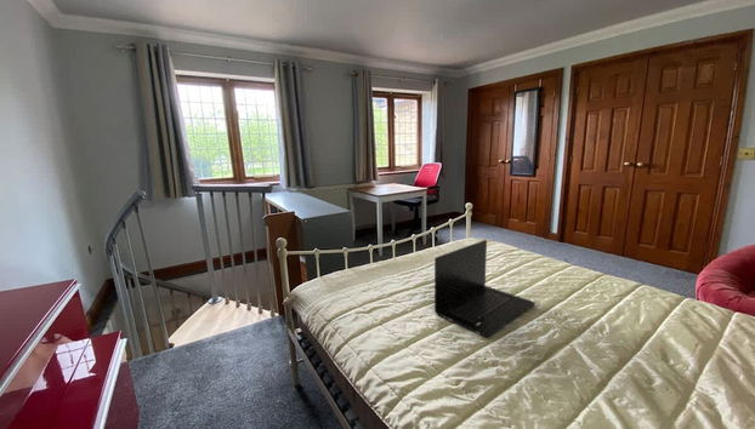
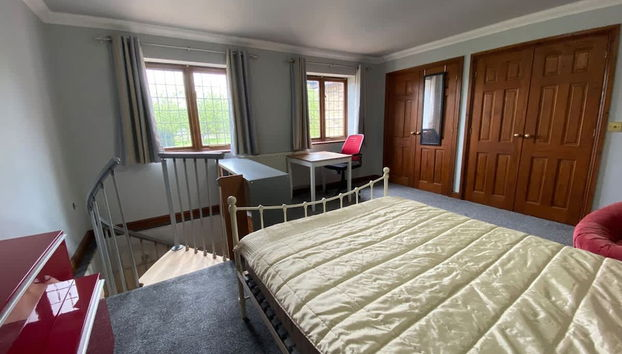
- laptop (484, 281)
